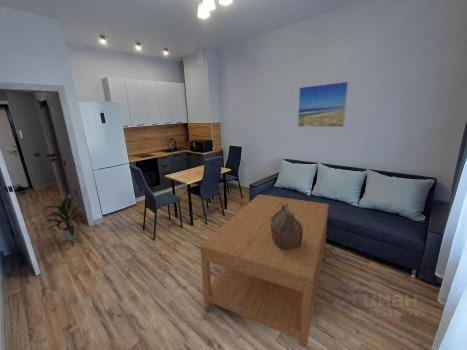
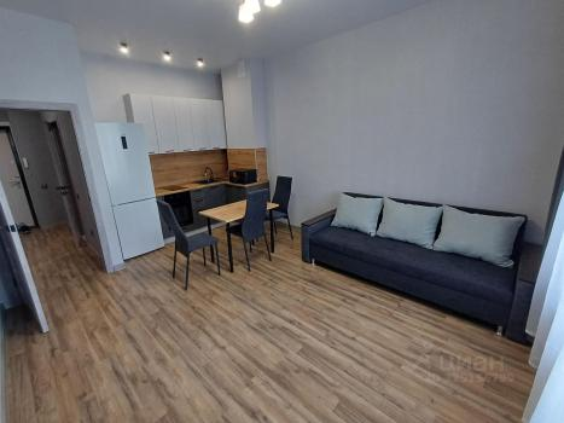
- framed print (320, 106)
- coffee table (275, 247)
- indoor plant (66, 219)
- hut (286, 225)
